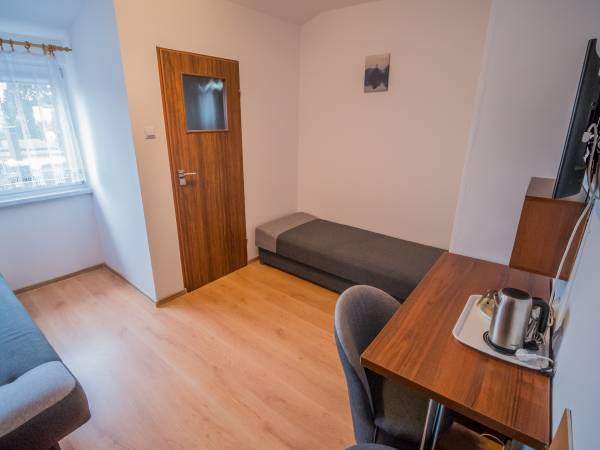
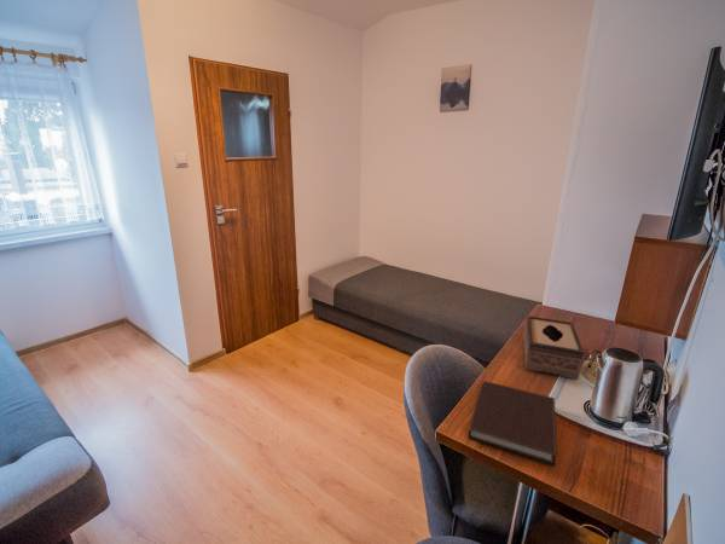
+ notebook (514, 417)
+ tissue box (550, 345)
